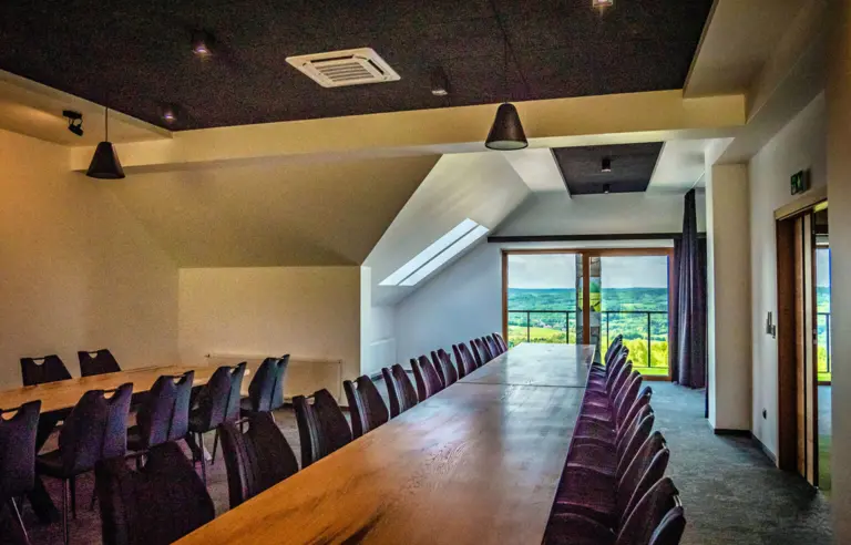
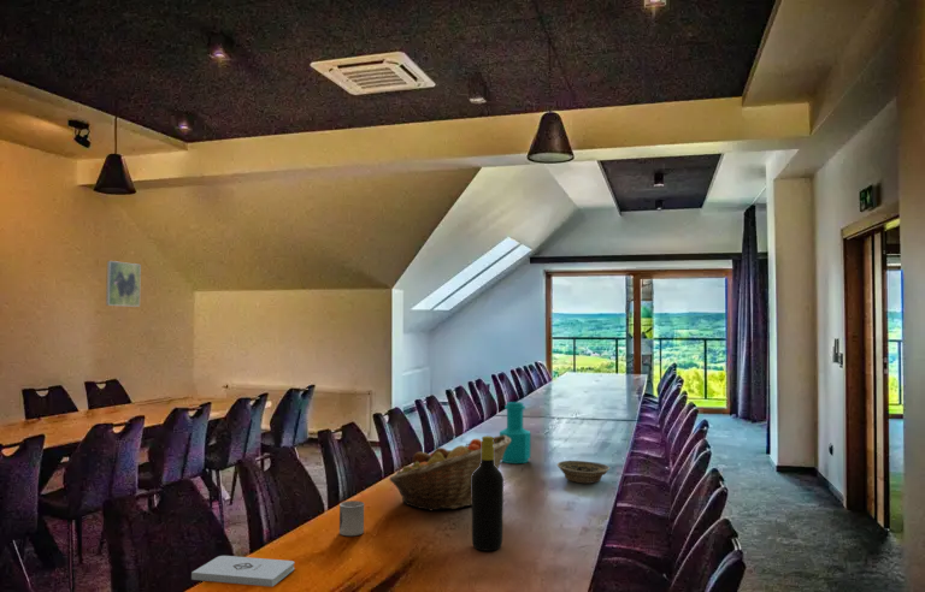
+ cup (352, 516)
+ bottle (514, 431)
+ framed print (123, 284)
+ bowl (583, 472)
+ fruit basket (452, 467)
+ notepad (244, 569)
+ bottle (487, 491)
